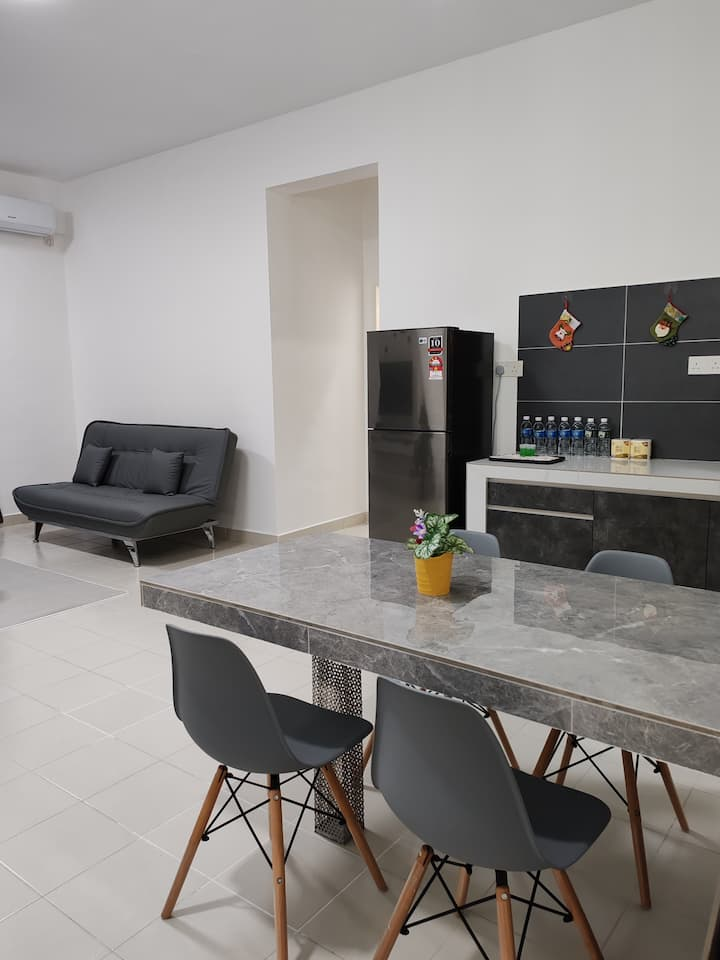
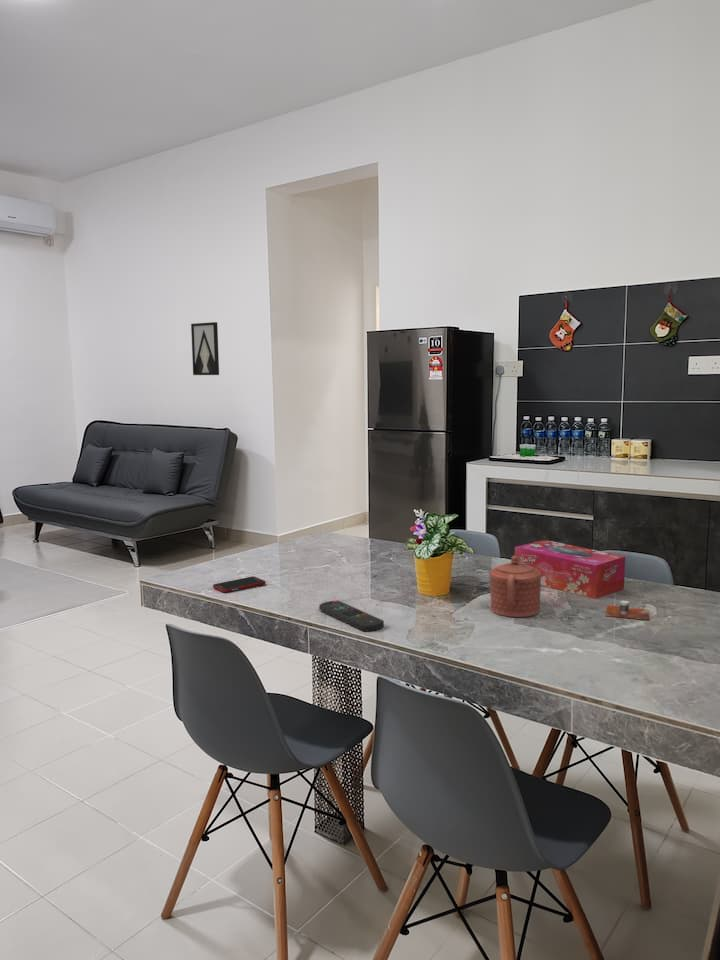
+ cup (627, 606)
+ tissue box (568, 567)
+ teapot (515, 582)
+ wall art (204, 349)
+ cell phone (239, 584)
+ remote control (350, 614)
